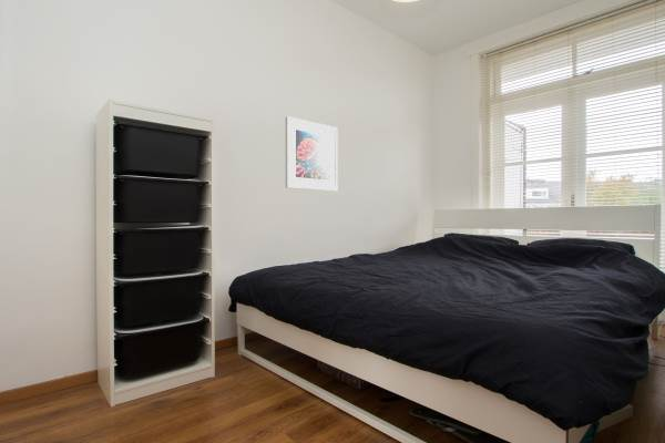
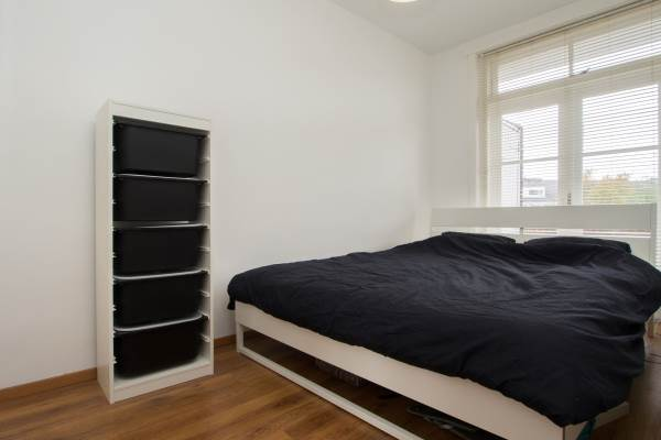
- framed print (313, 155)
